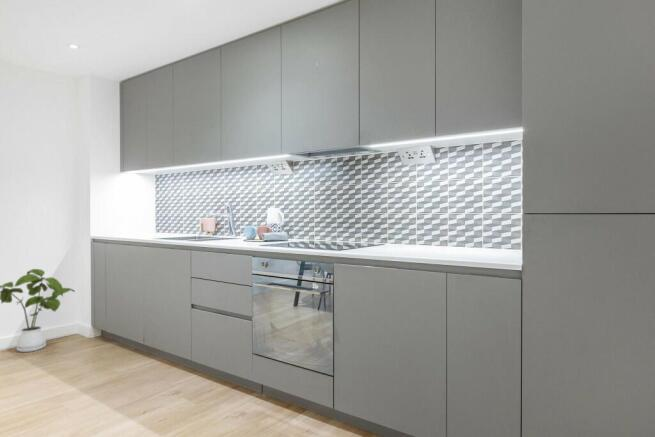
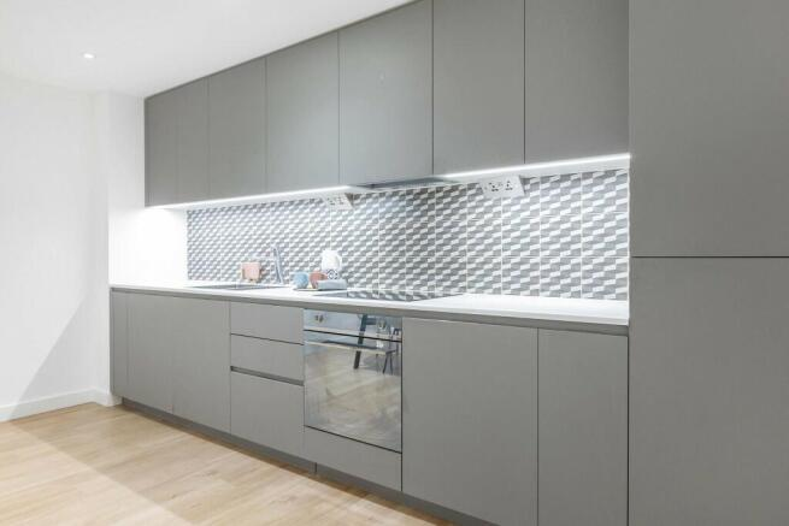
- house plant (39, 309)
